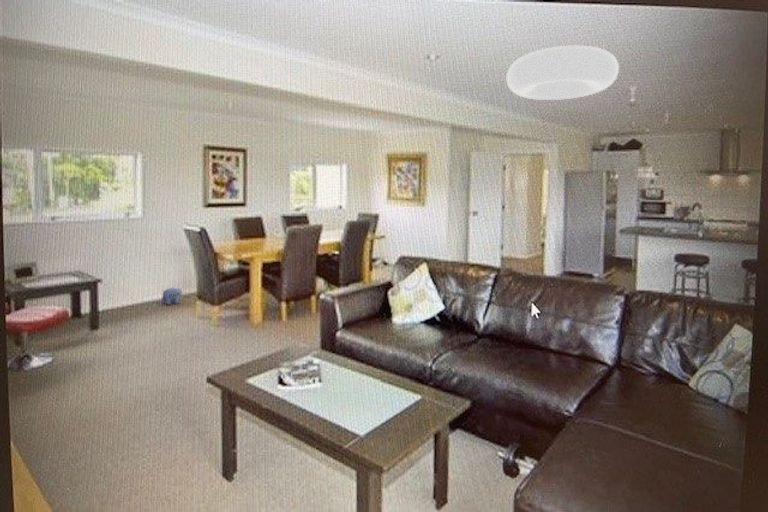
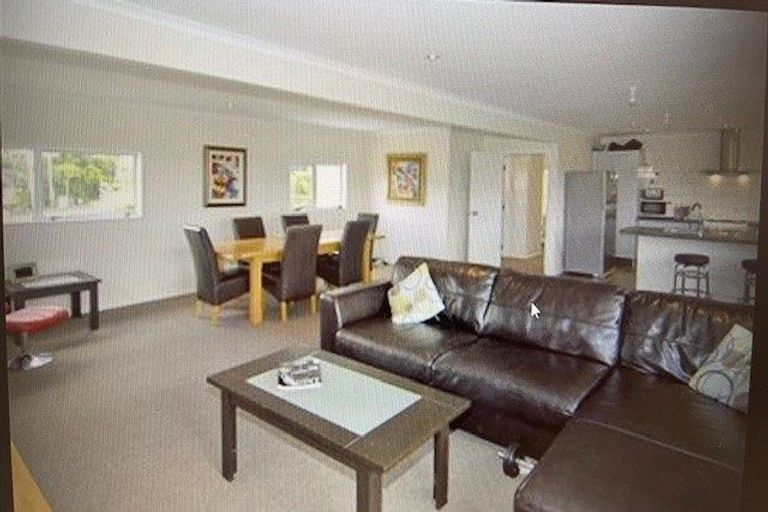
- ceiling light (560, 75)
- plush toy (172, 295)
